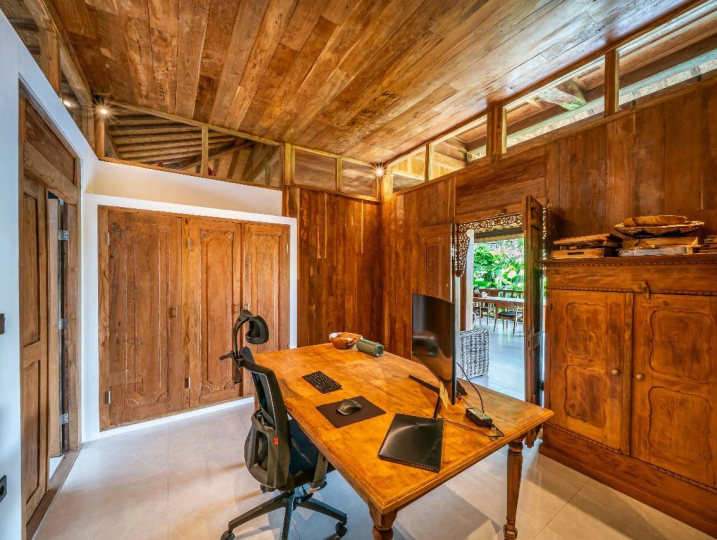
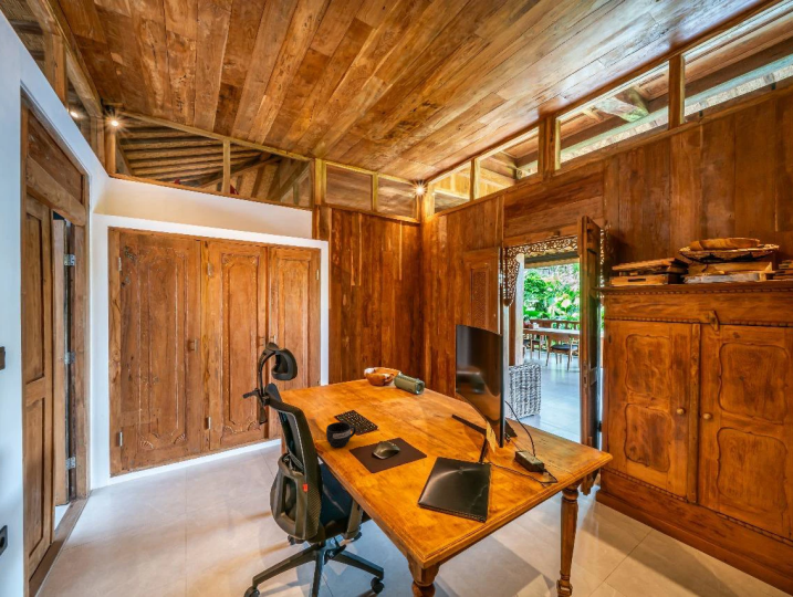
+ mug (342, 433)
